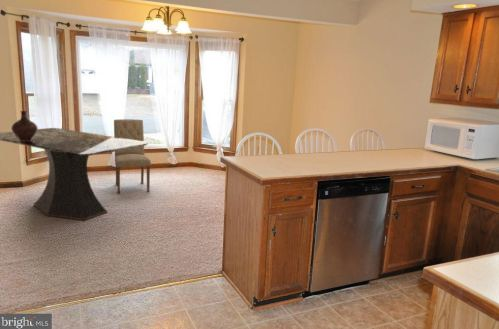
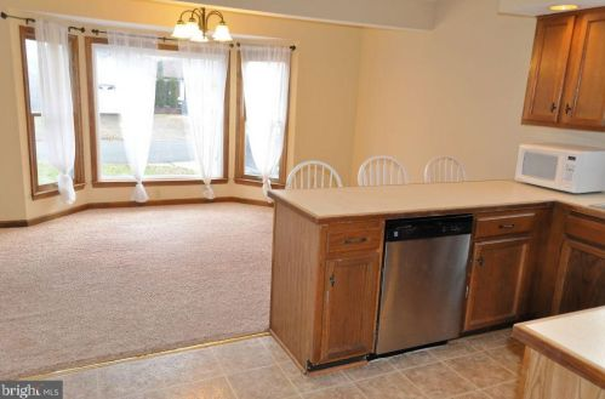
- dining chair (131, 155)
- dining table (67, 174)
- ceramic jug (24, 125)
